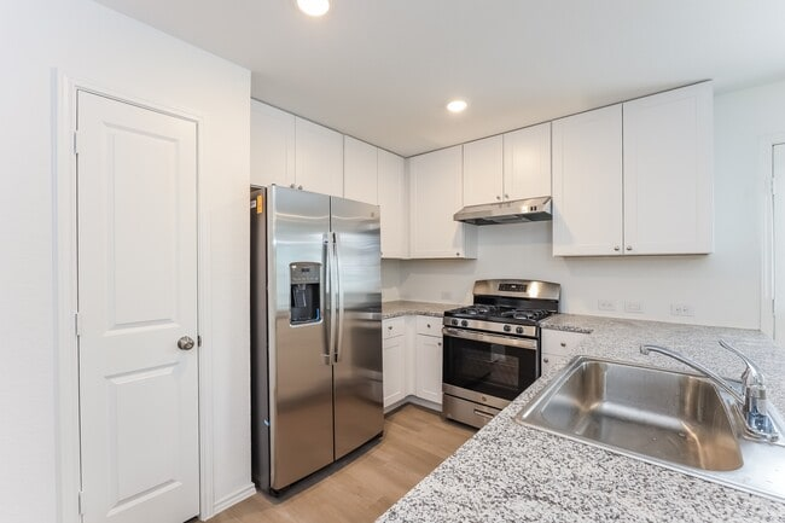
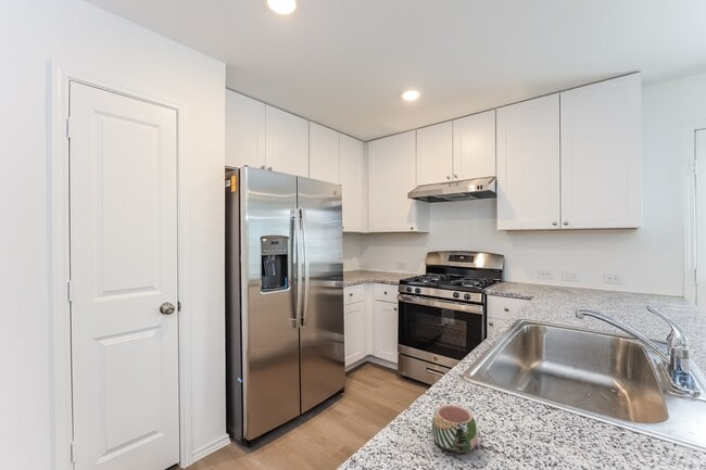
+ mug (456, 430)
